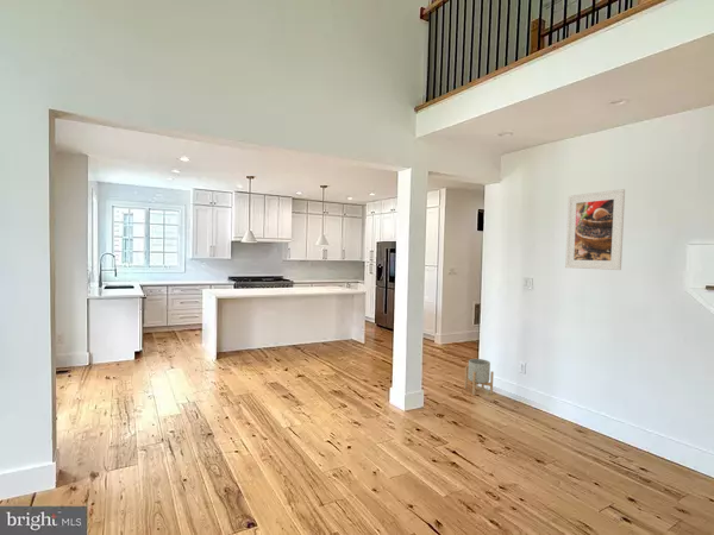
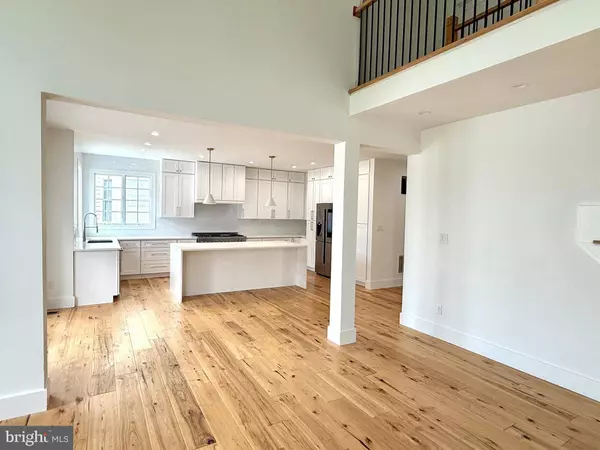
- planter (478, 376)
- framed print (593, 231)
